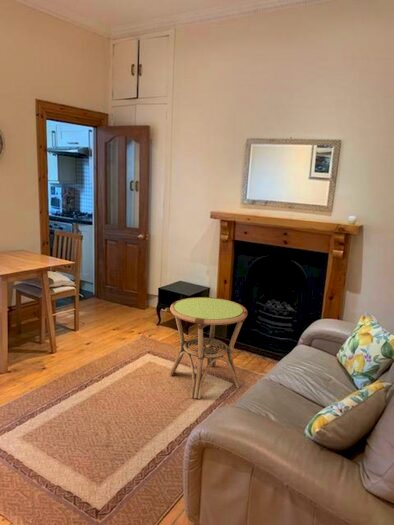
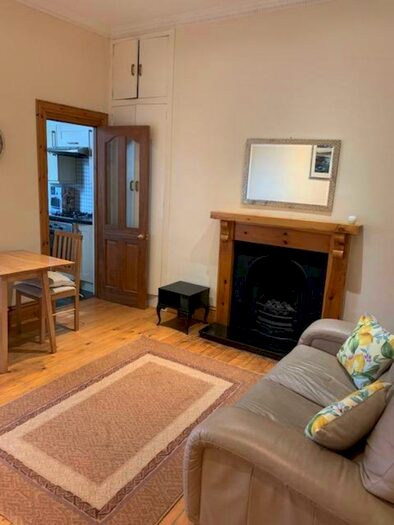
- side table (206, 344)
